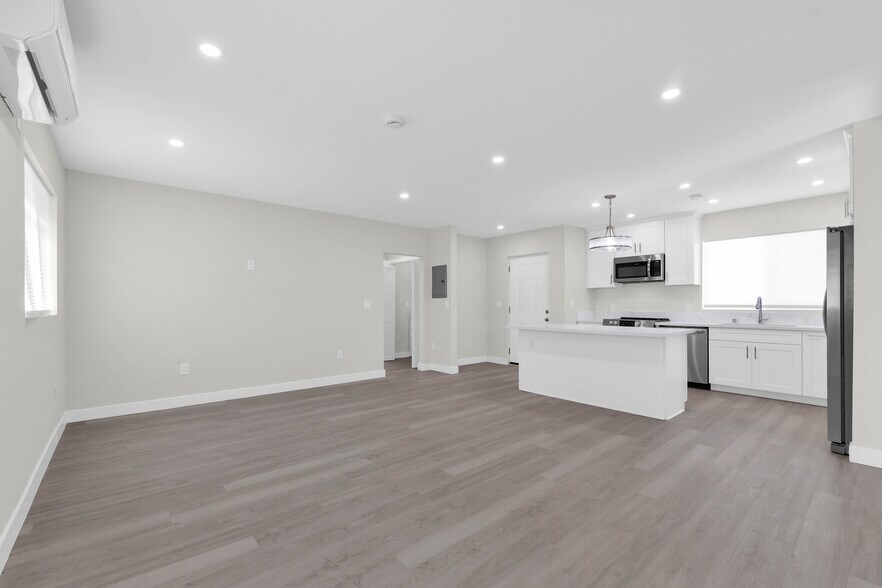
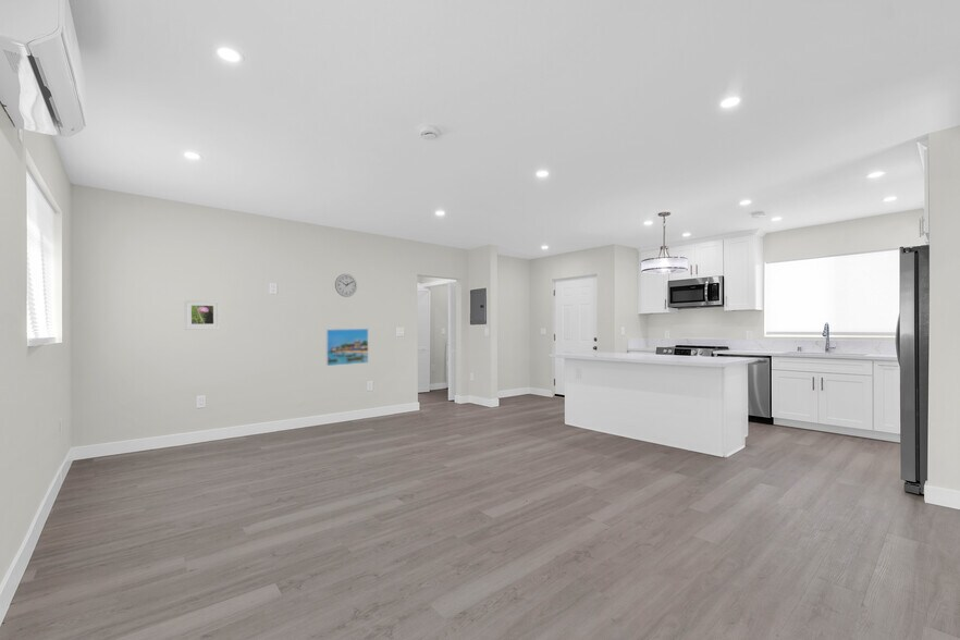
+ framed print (347, 346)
+ wall clock (346, 285)
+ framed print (202, 315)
